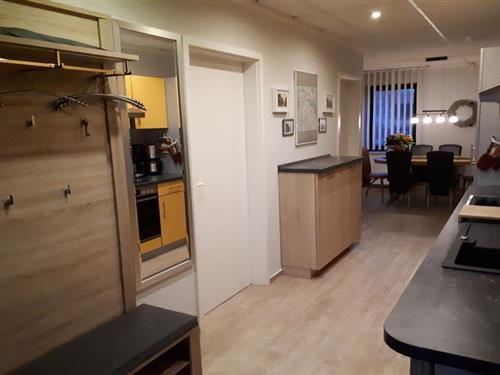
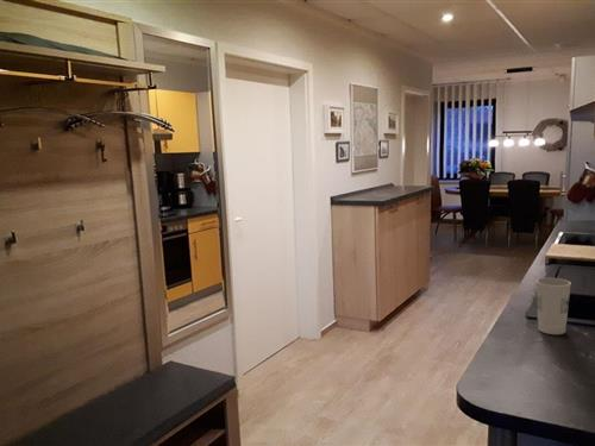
+ cup (552, 306)
